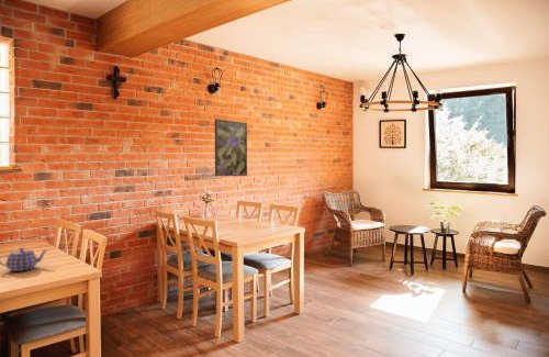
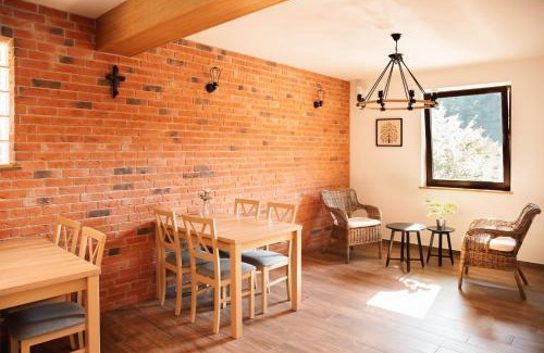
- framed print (231, 148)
- teapot (23, 258)
